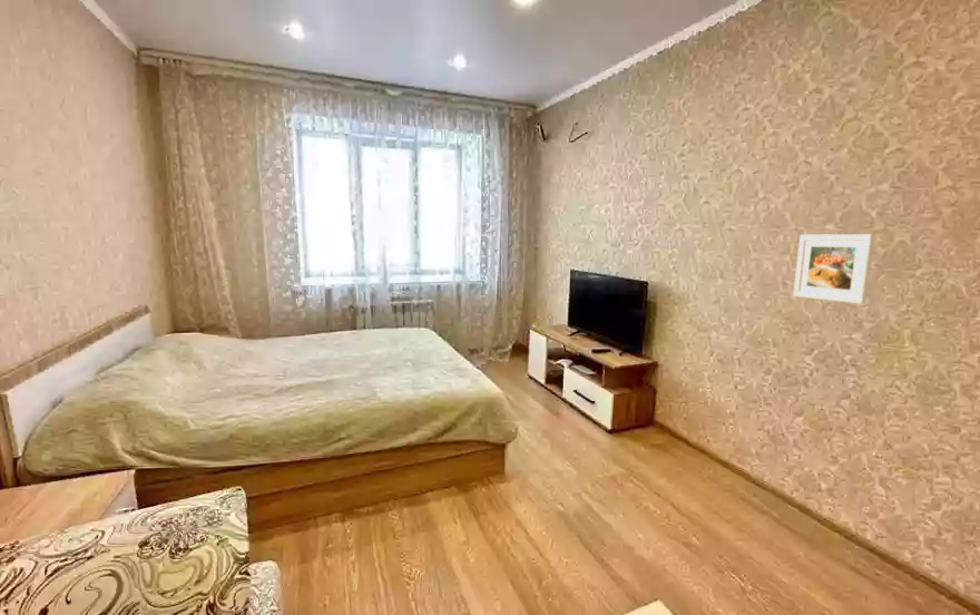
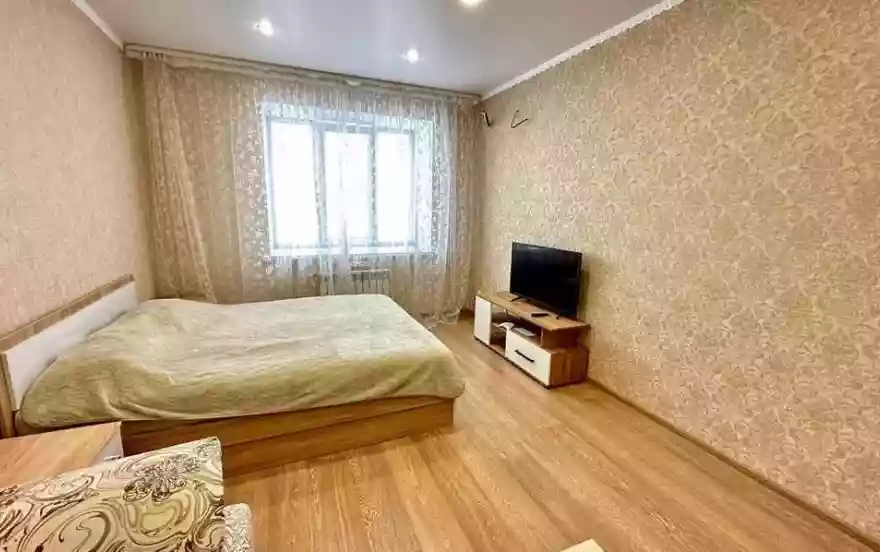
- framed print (830, 267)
